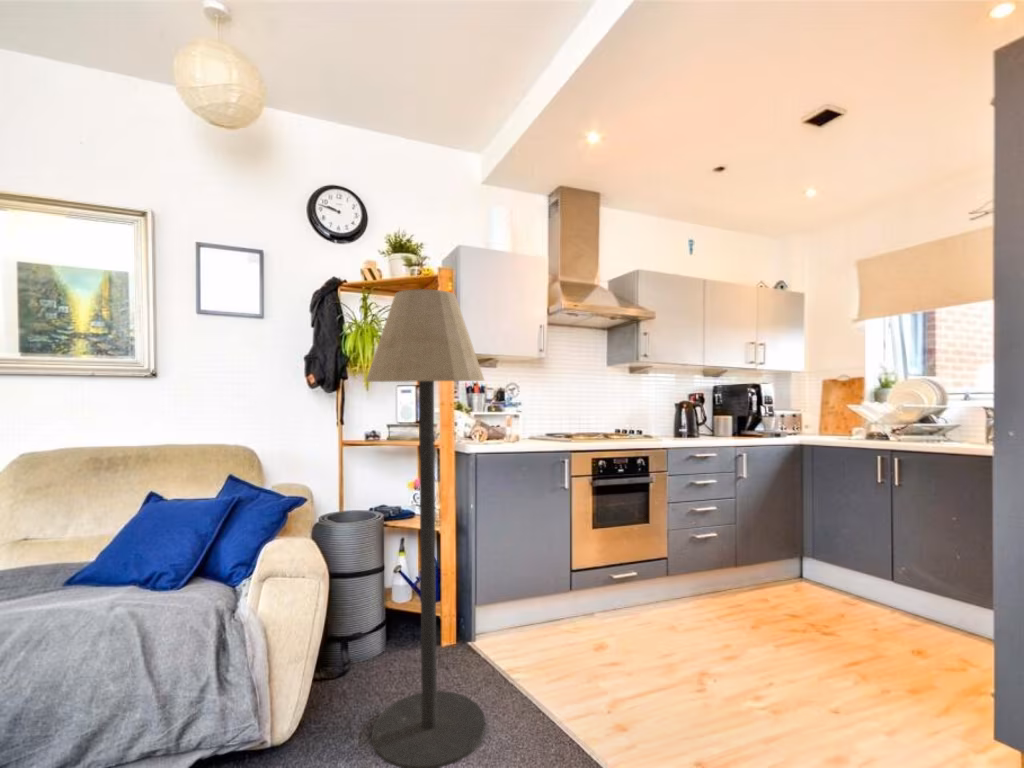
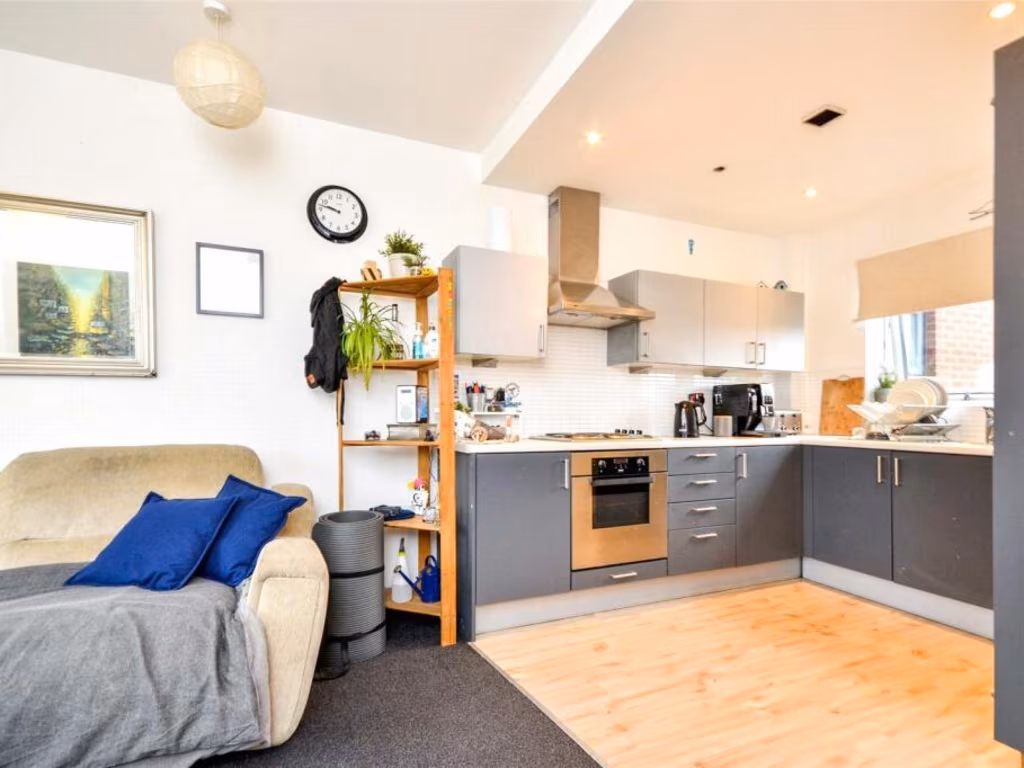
- floor lamp (427, 513)
